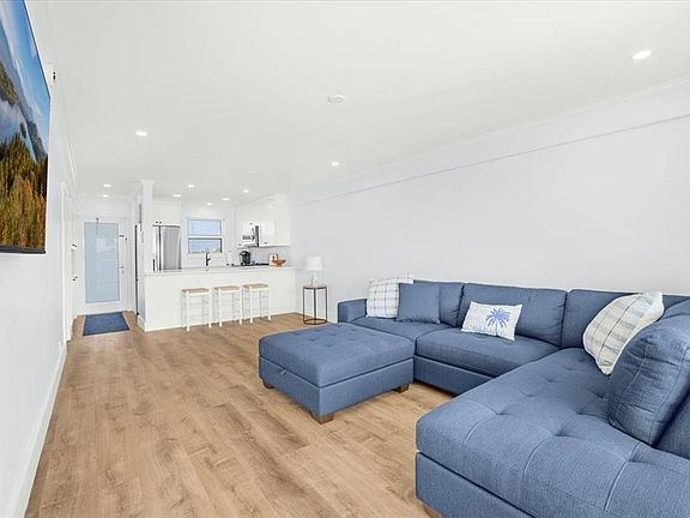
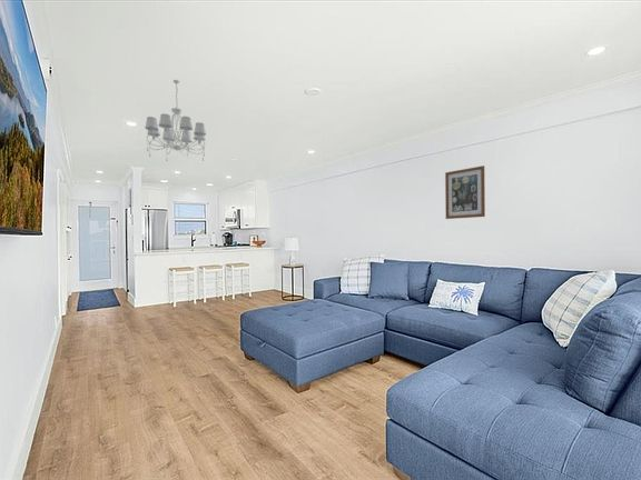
+ wall art (464, 193)
+ chandelier (177, 119)
